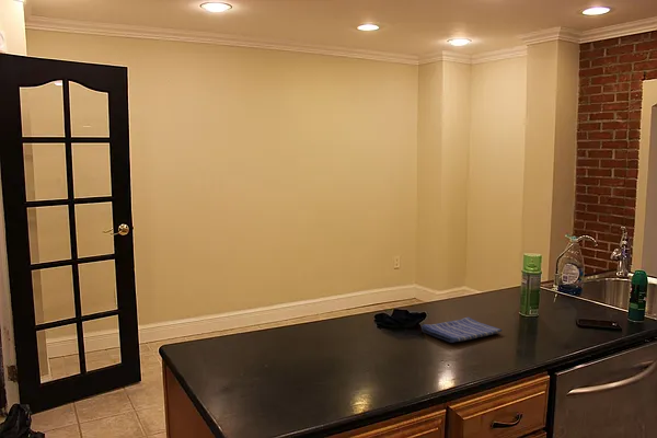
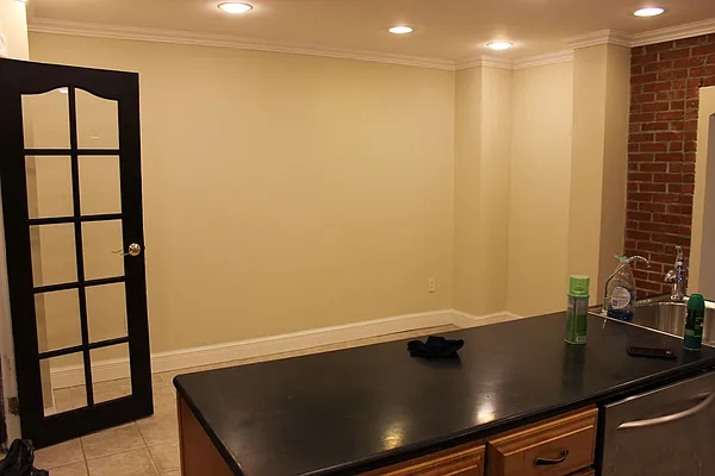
- dish towel (460, 328)
